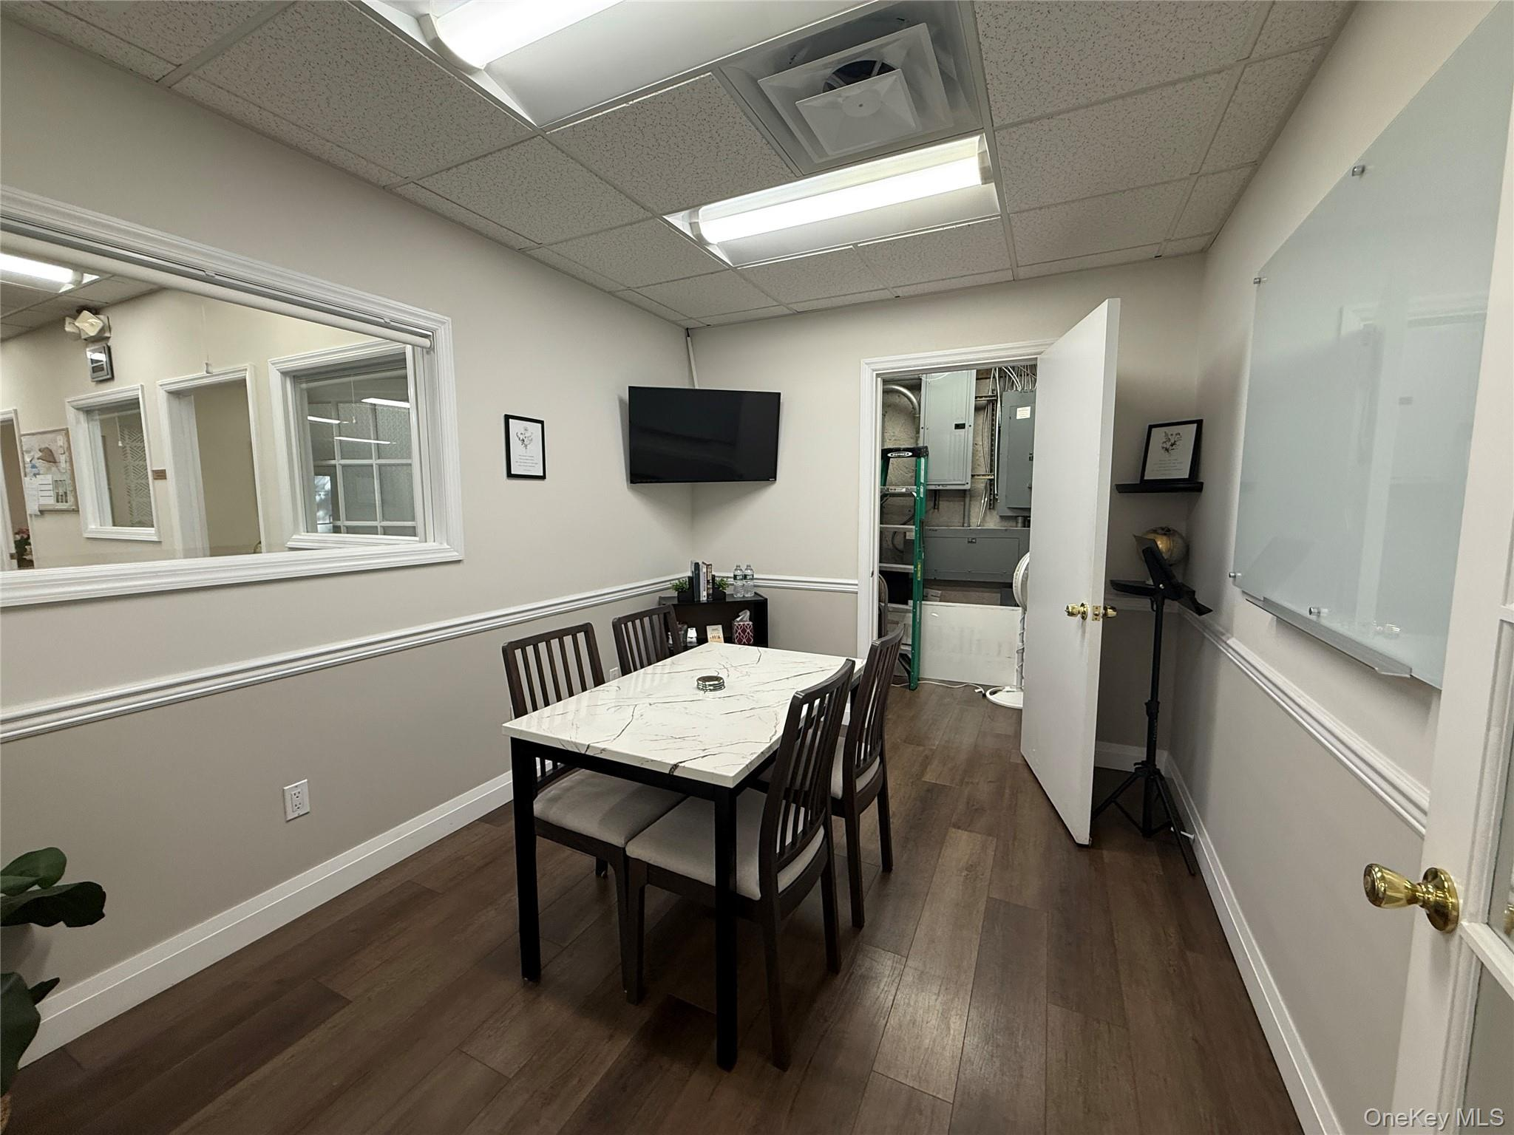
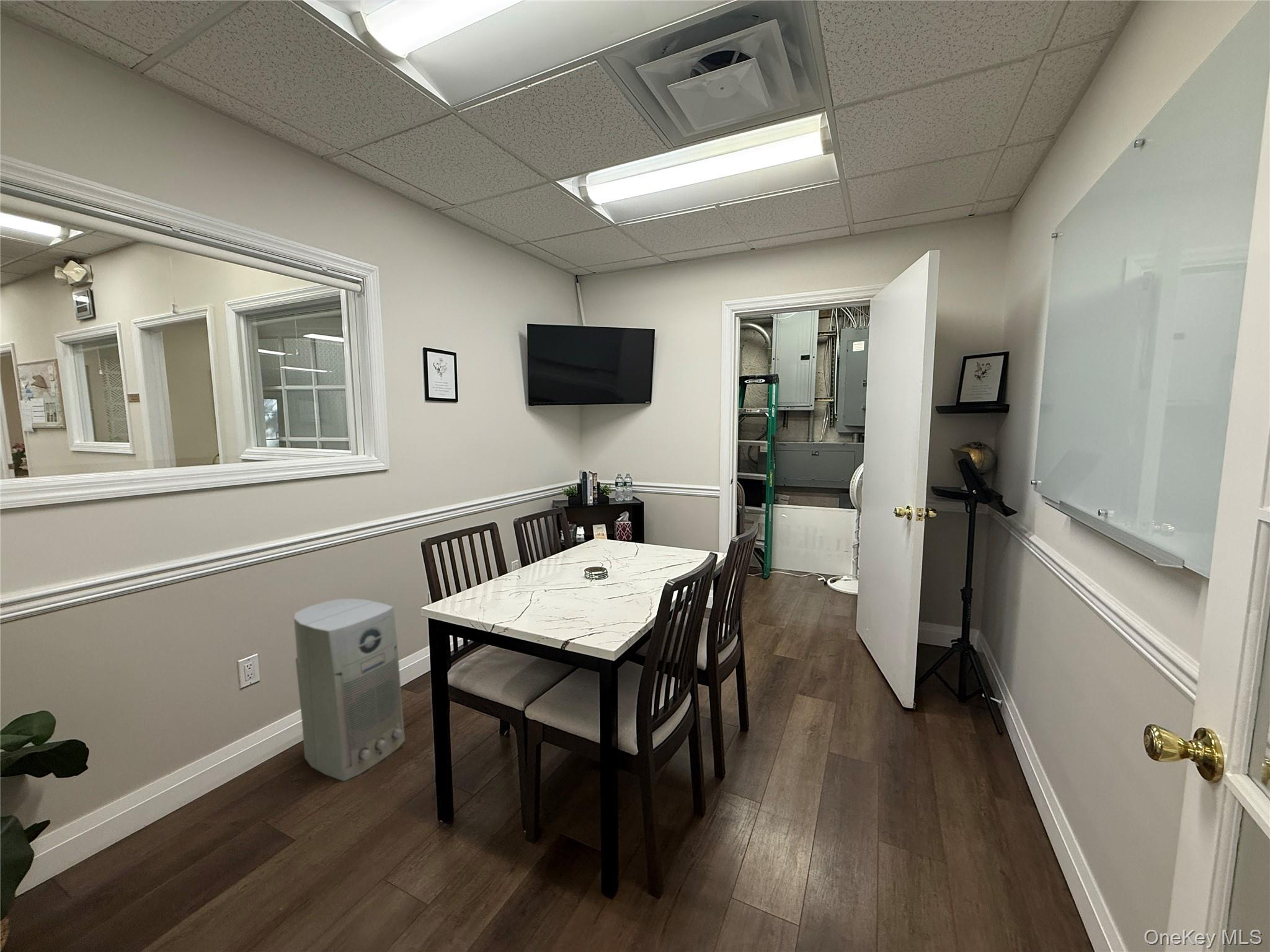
+ air purifier (346, 681)
